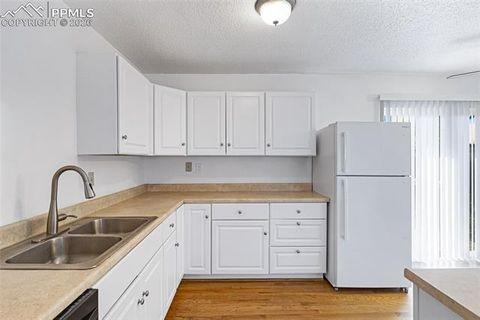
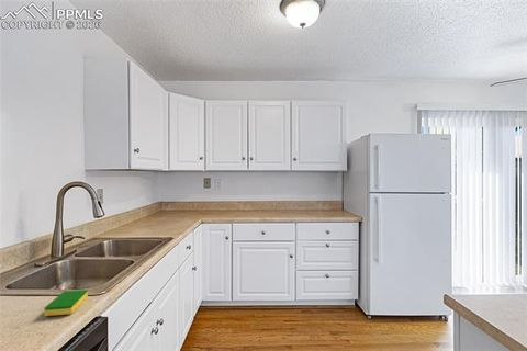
+ dish sponge (67, 302)
